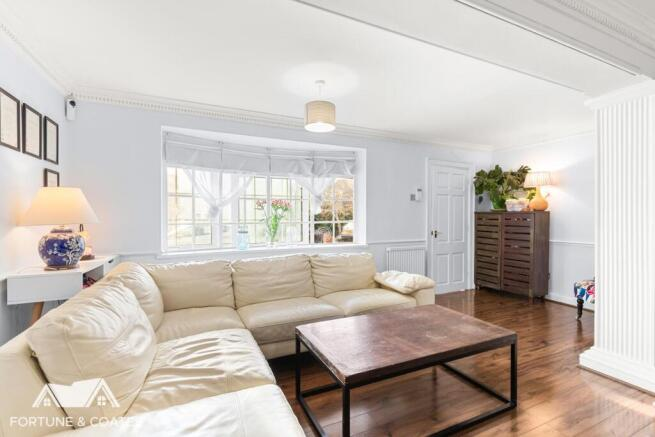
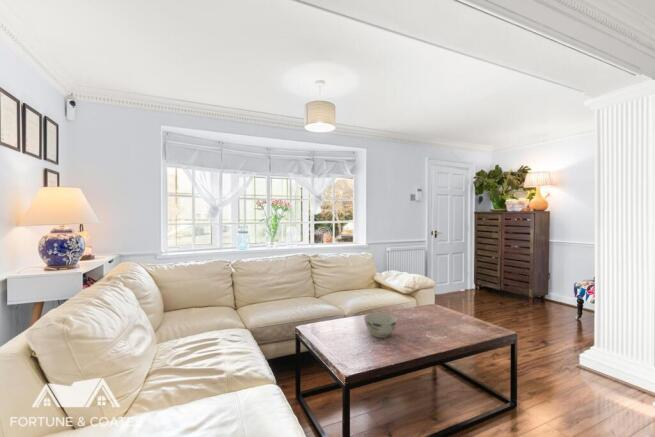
+ bowl (380, 326)
